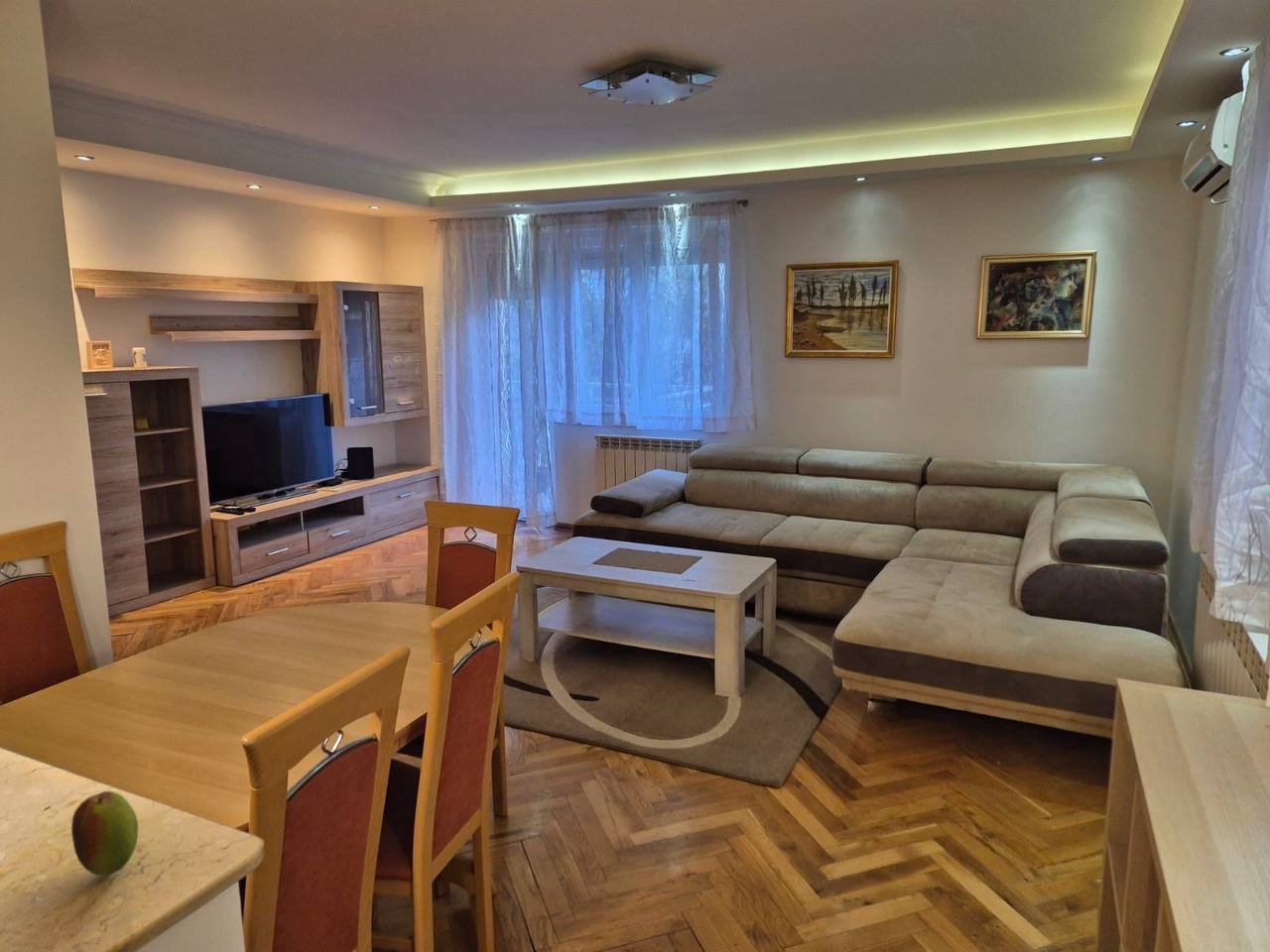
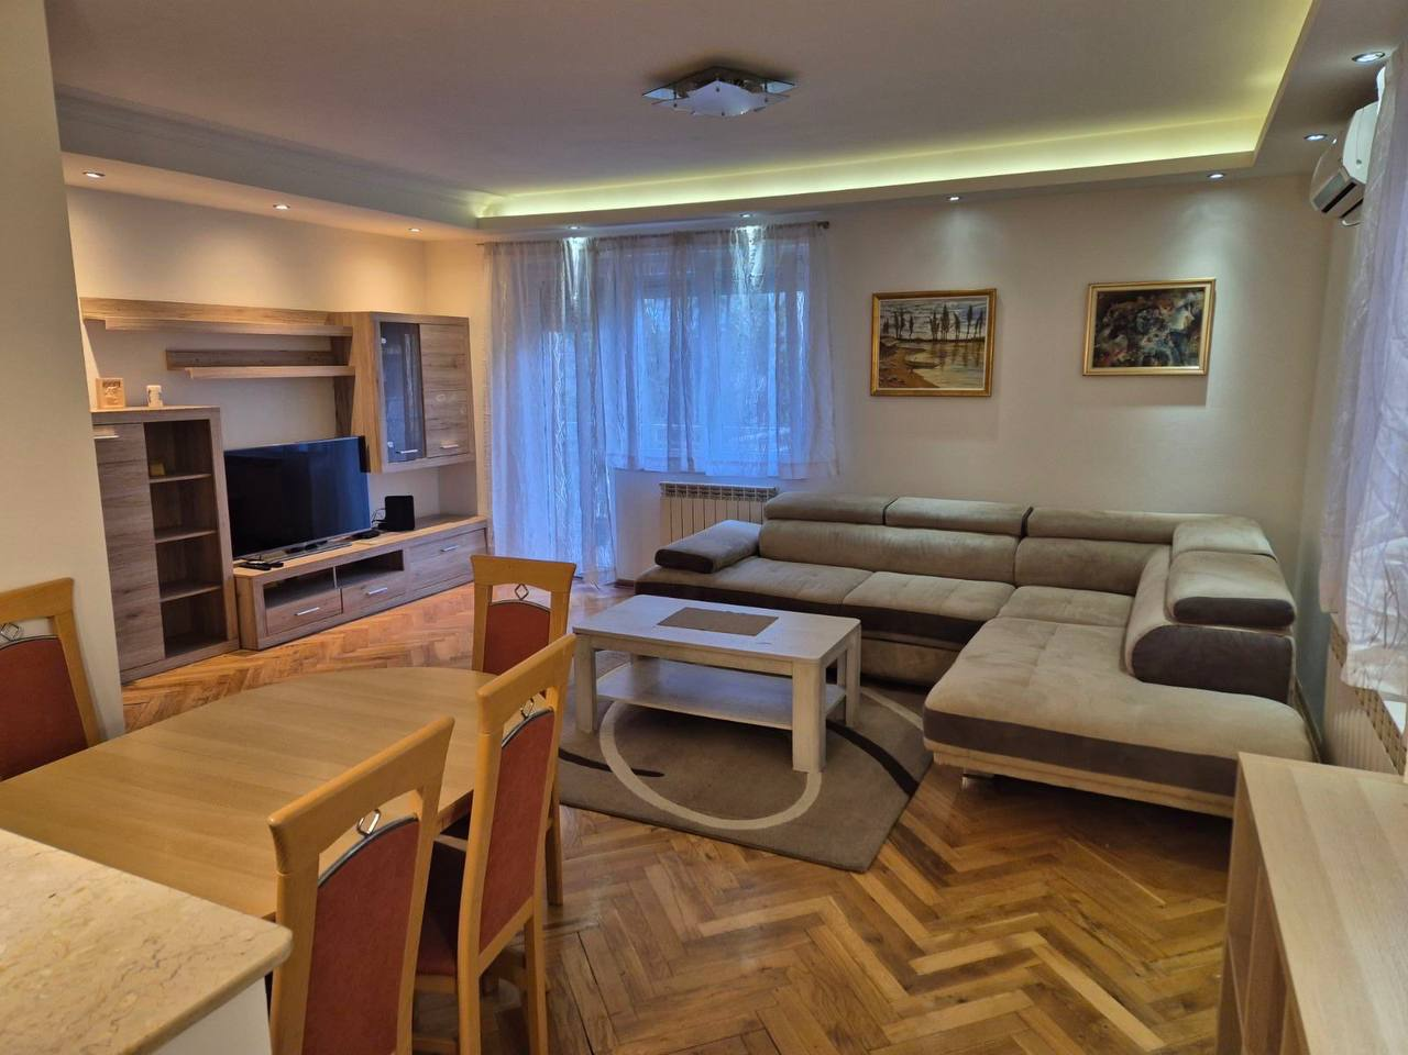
- fruit (104, 833)
